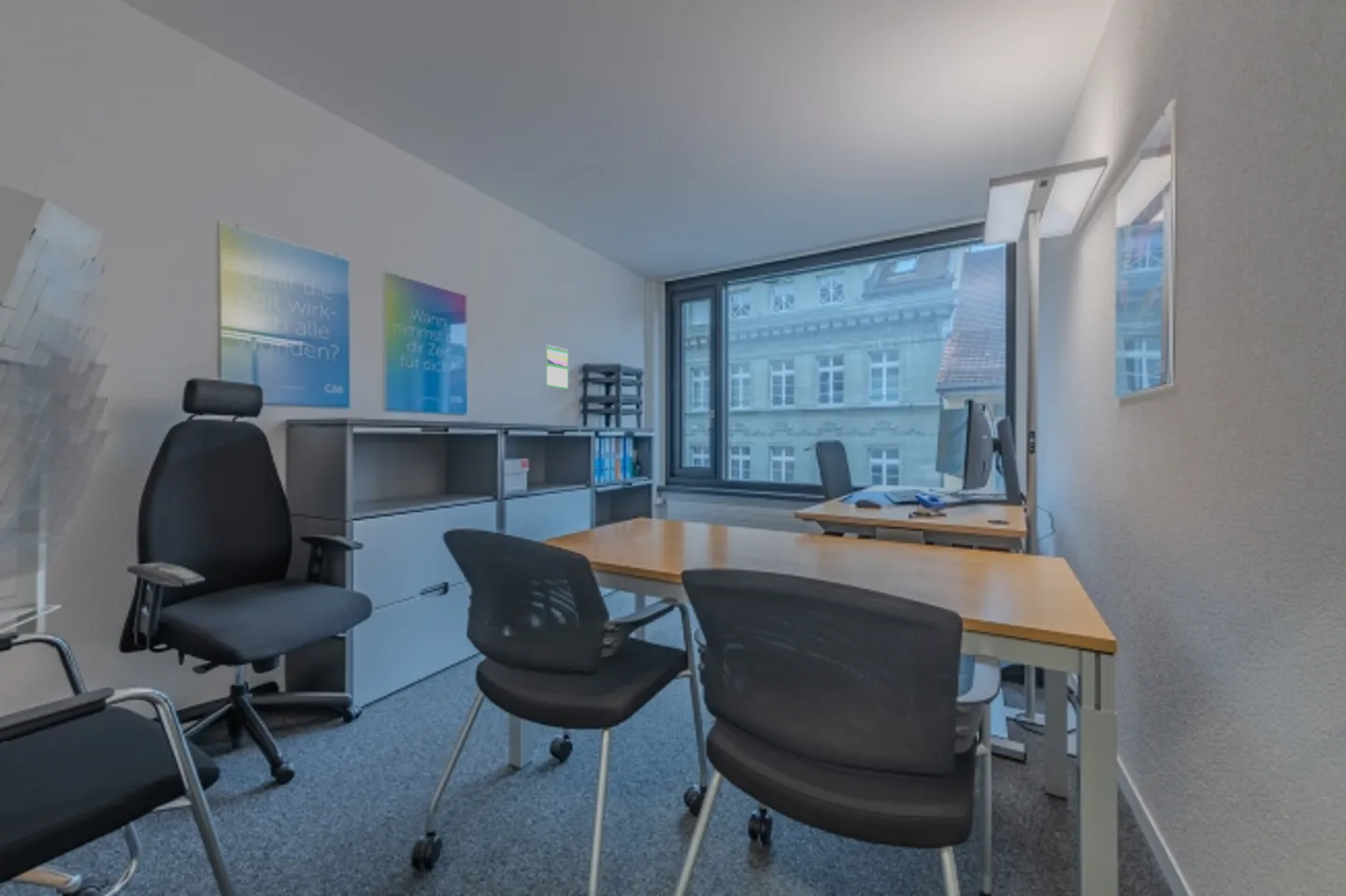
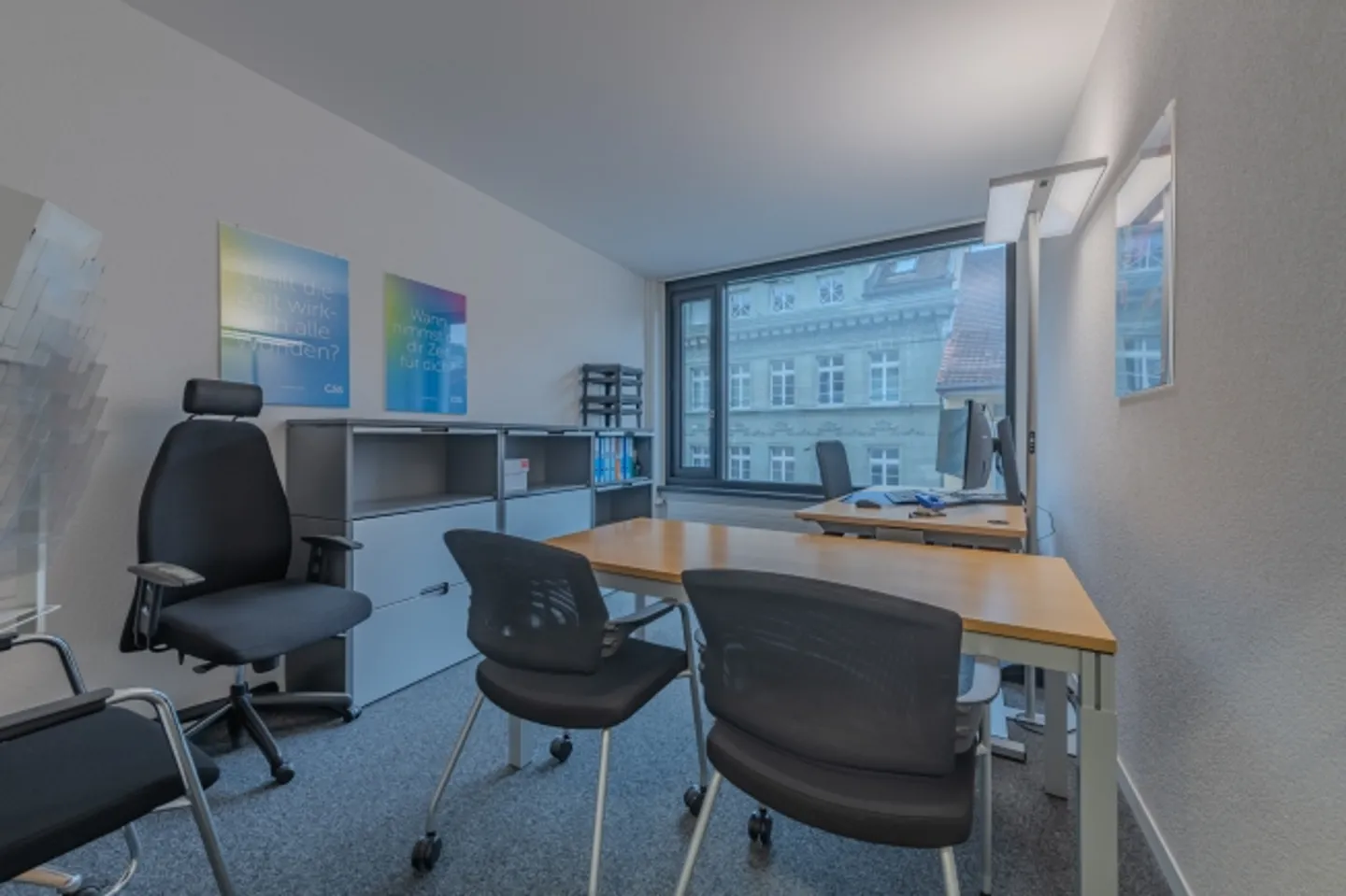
- calendar (557, 366)
